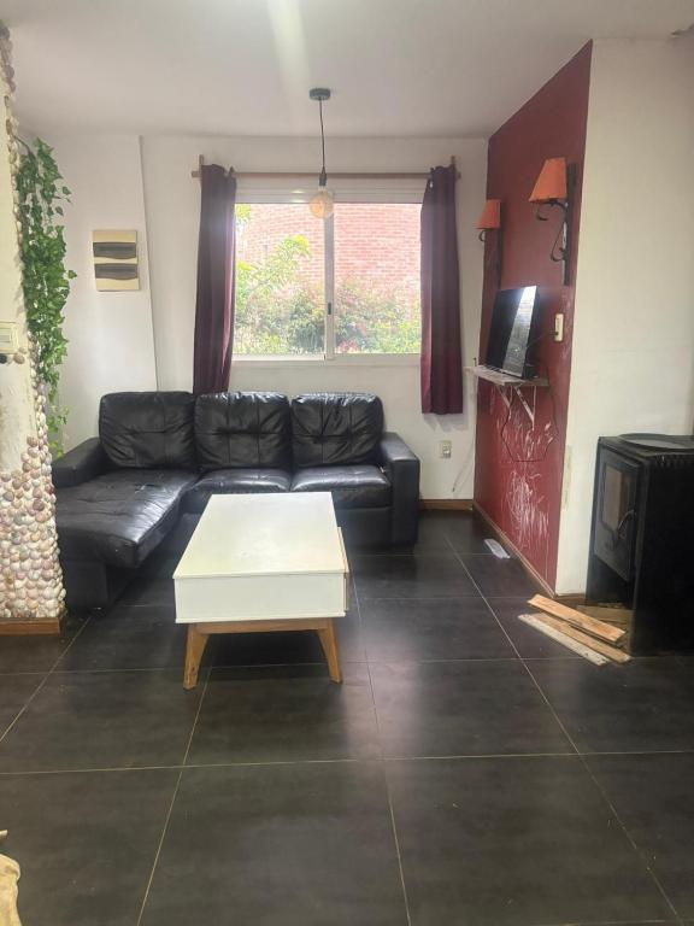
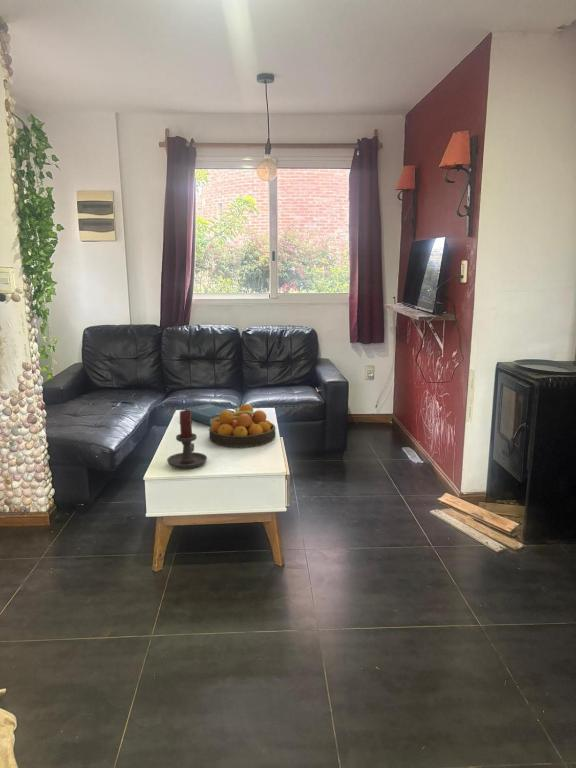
+ candle holder (187, 435)
+ fruit bowl (242, 422)
+ hardback book (209, 414)
